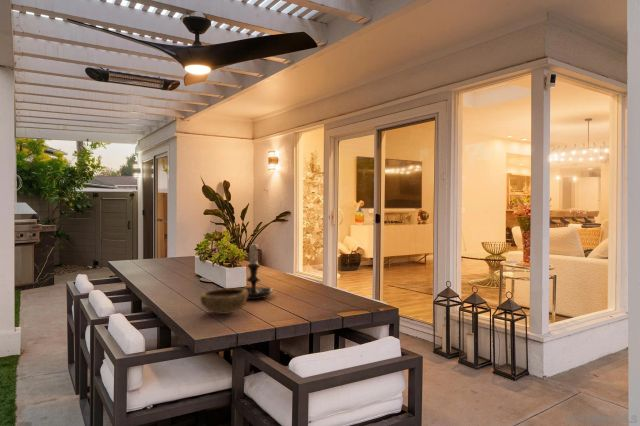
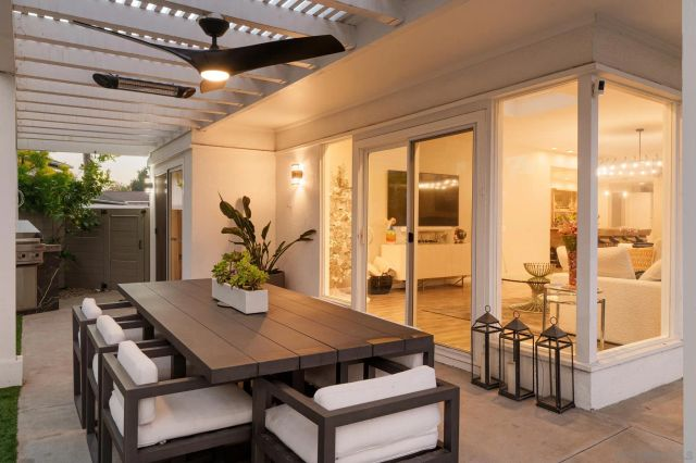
- bowl (223, 301)
- candle holder (254, 268)
